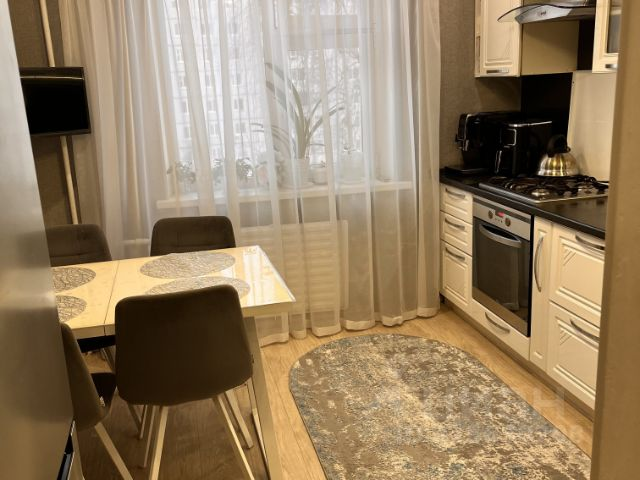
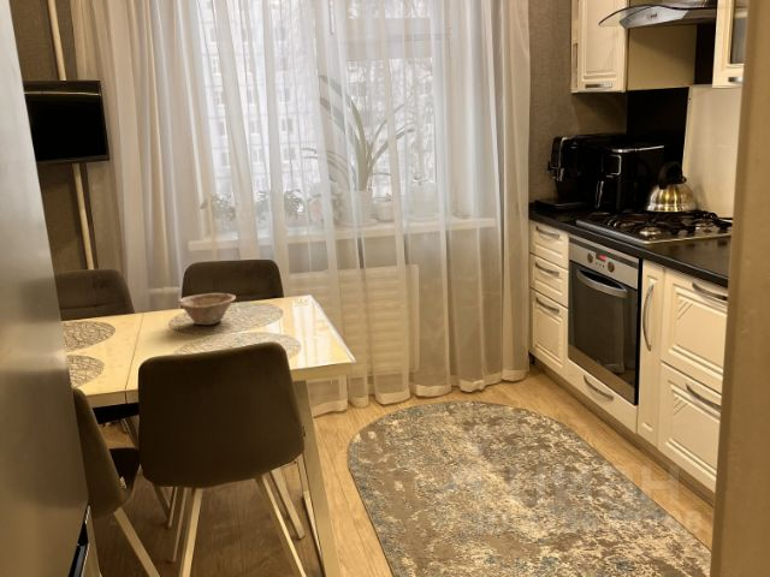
+ dish (207, 310)
